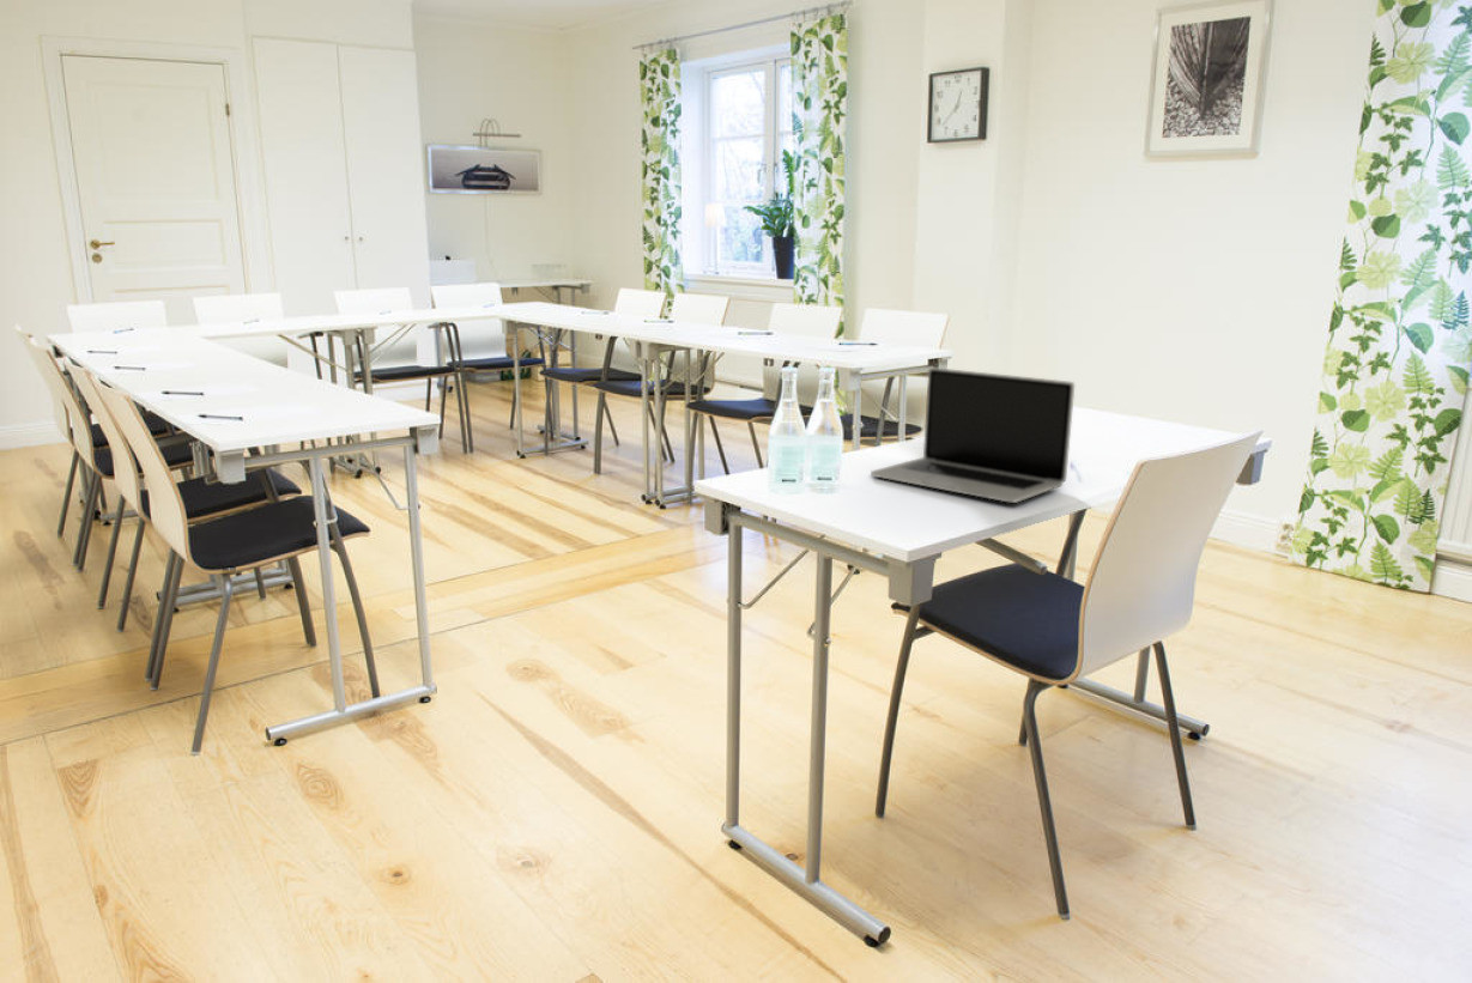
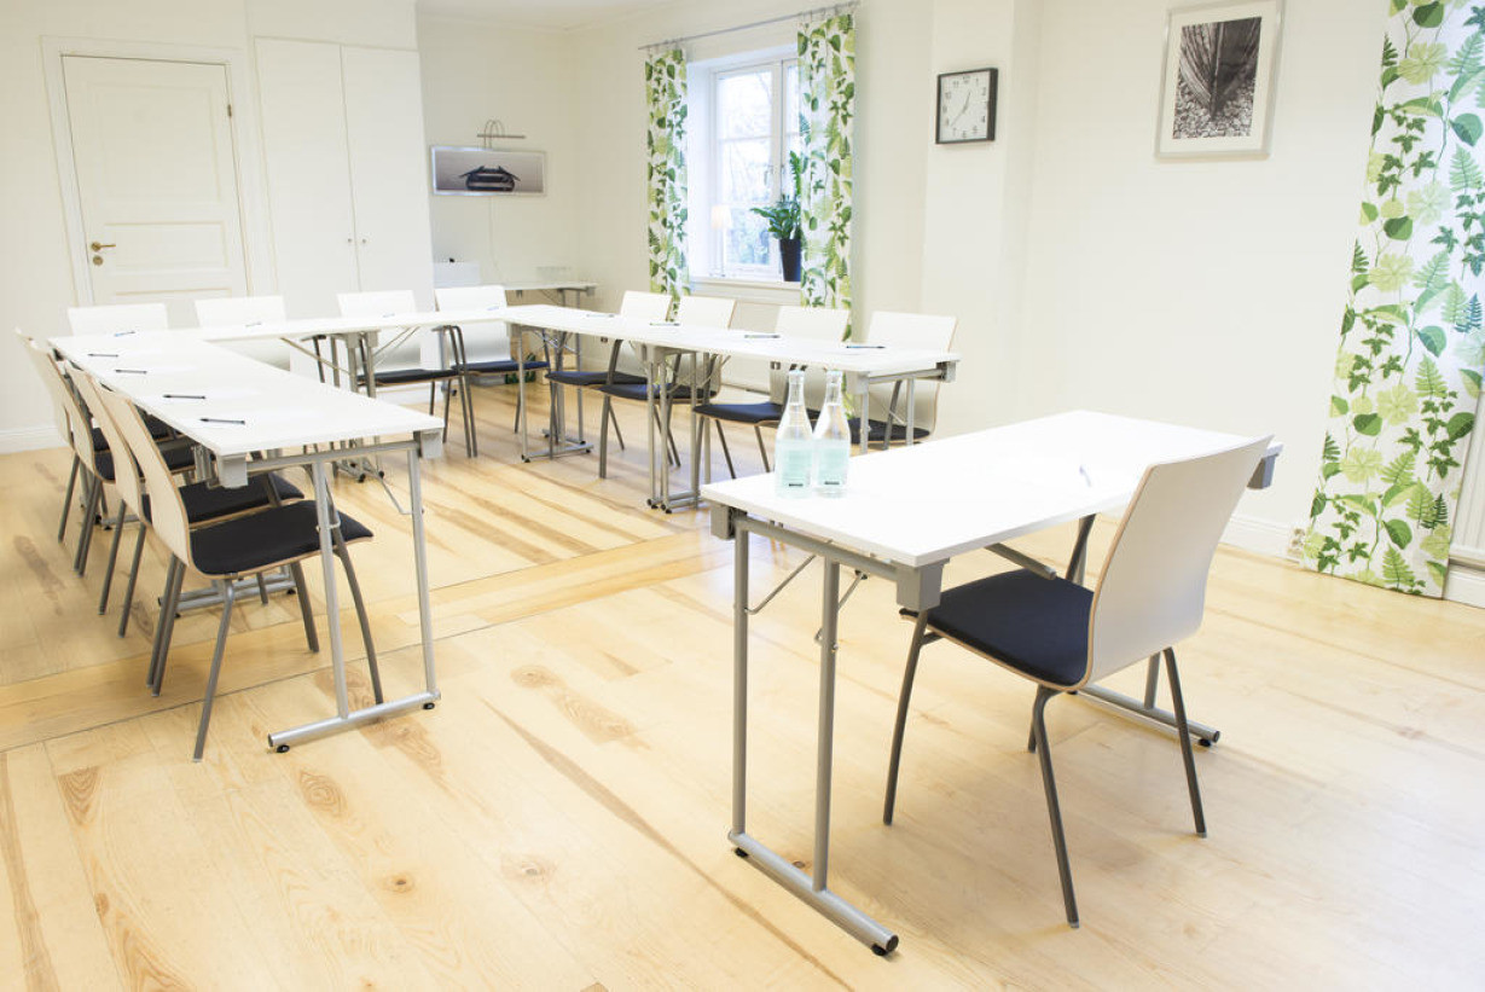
- laptop (969, 431)
